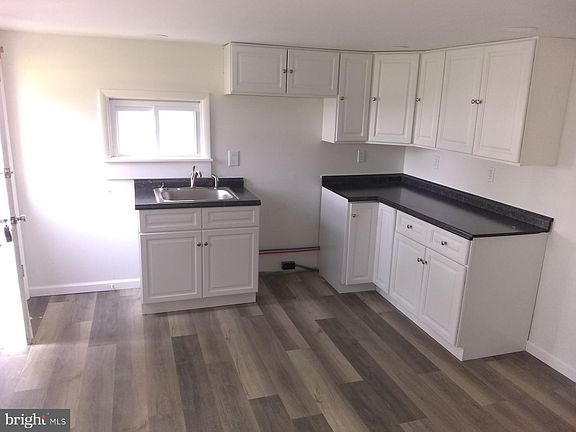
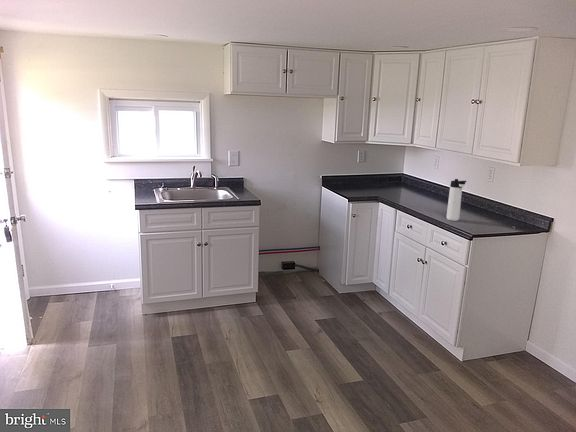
+ thermos bottle (456, 200)
